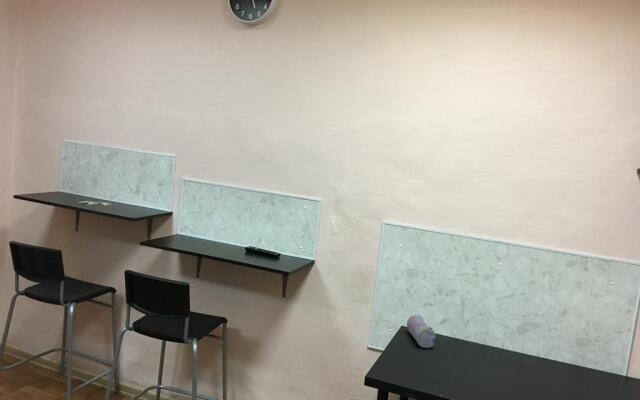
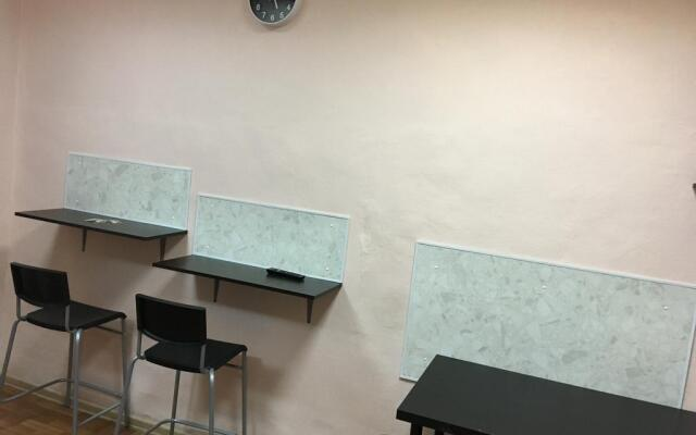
- pencil case (420, 330)
